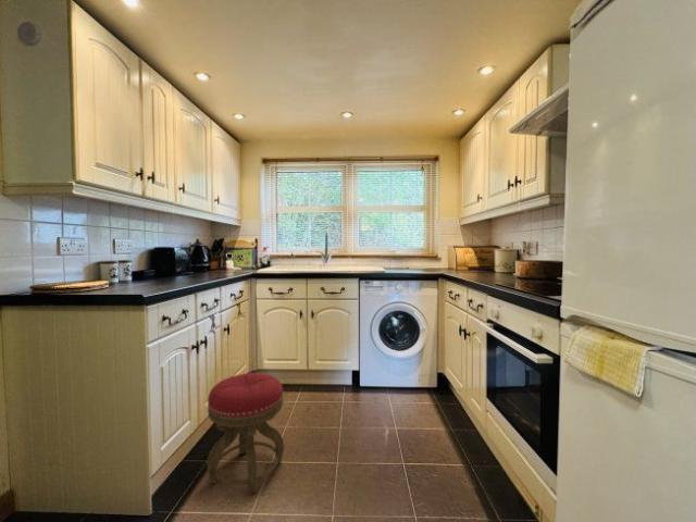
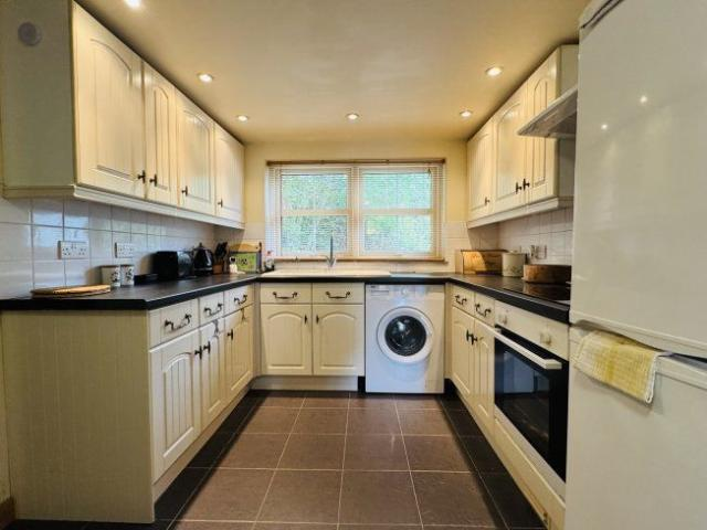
- stool (247, 426)
